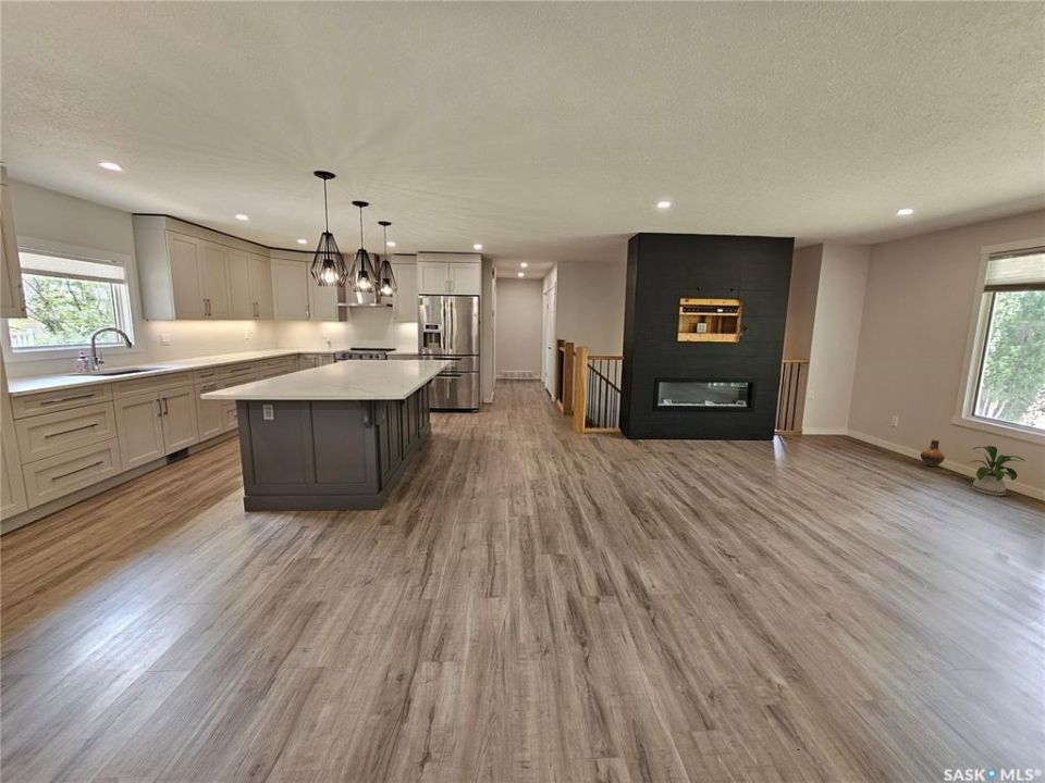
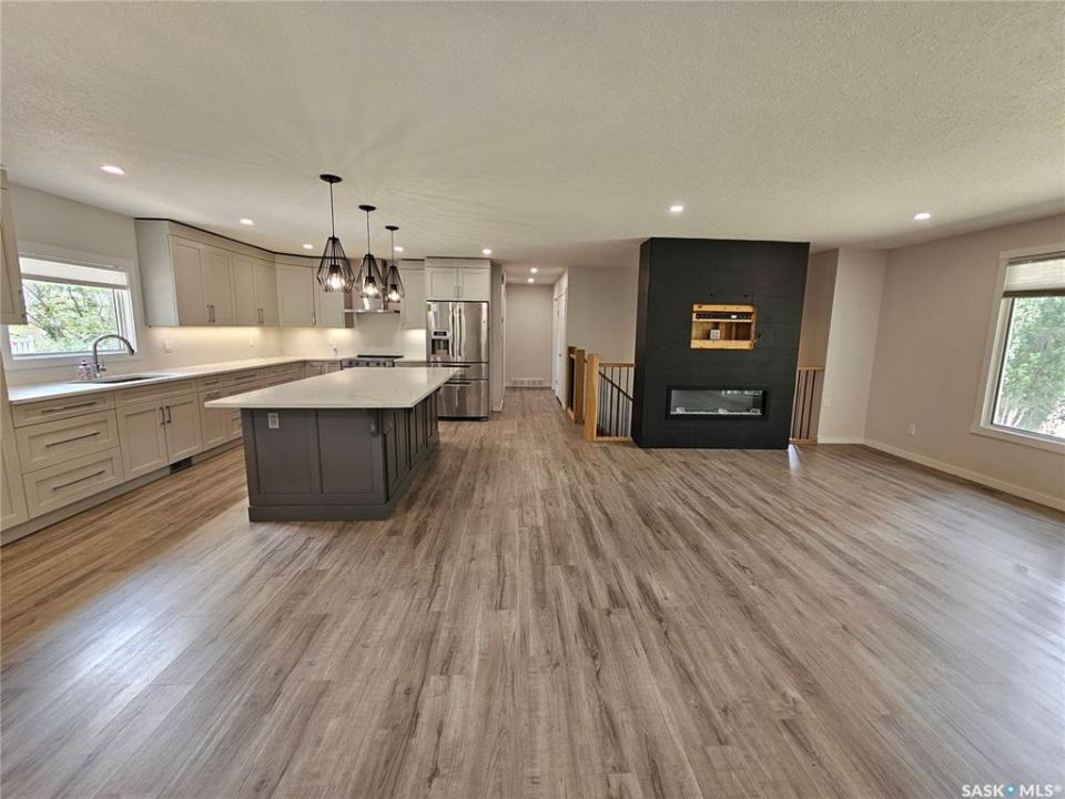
- house plant (998, 469)
- ceramic jug (933, 452)
